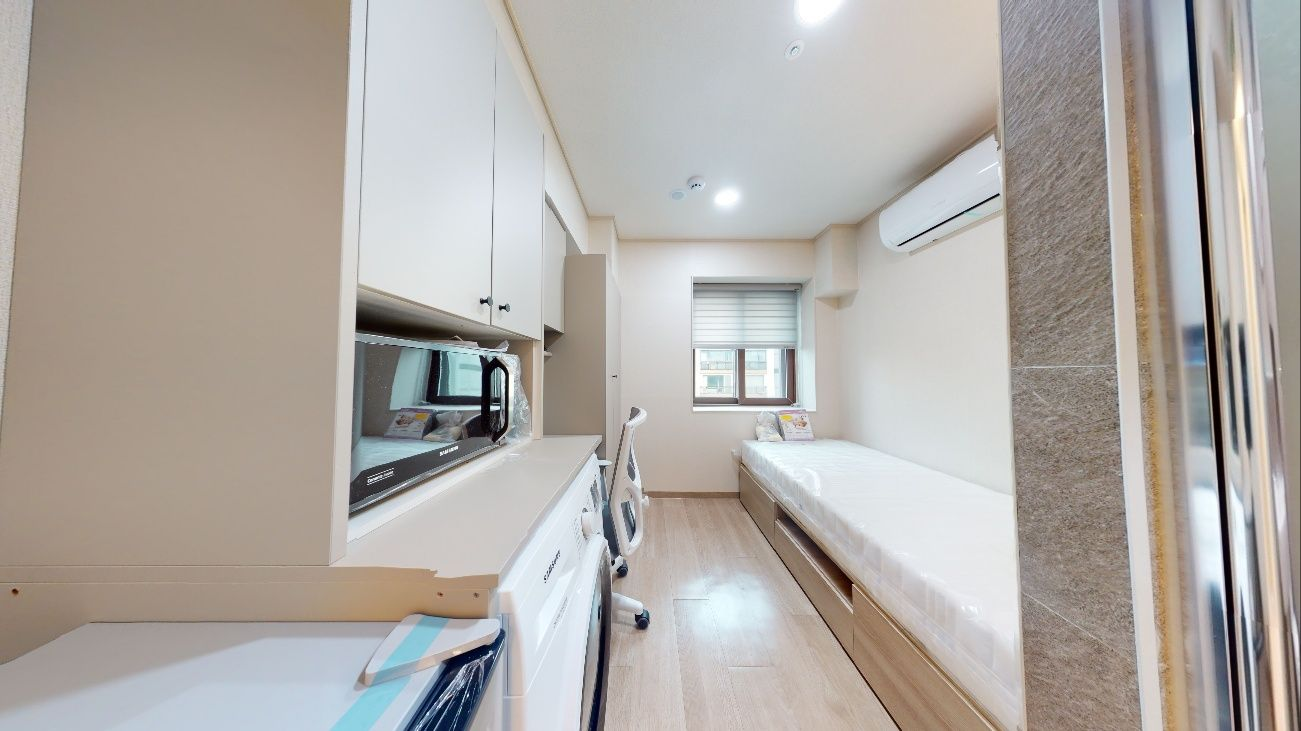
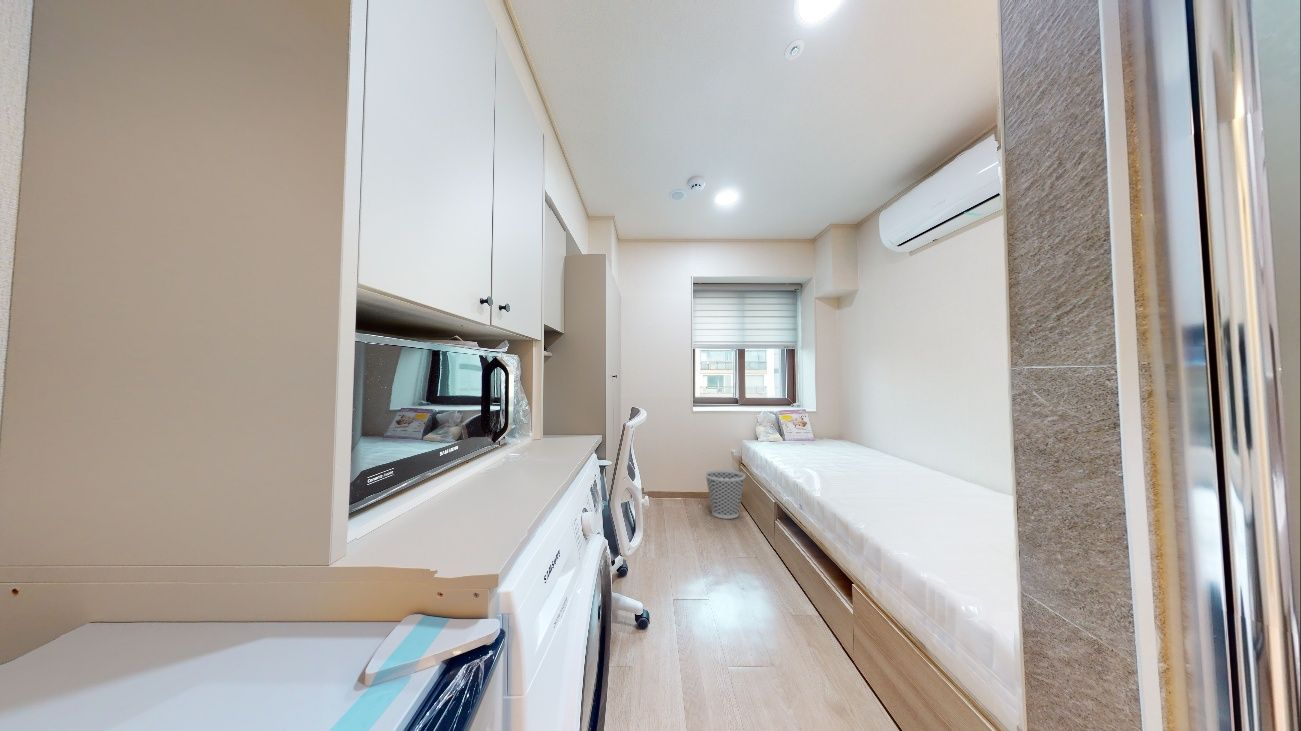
+ wastebasket (725, 494)
